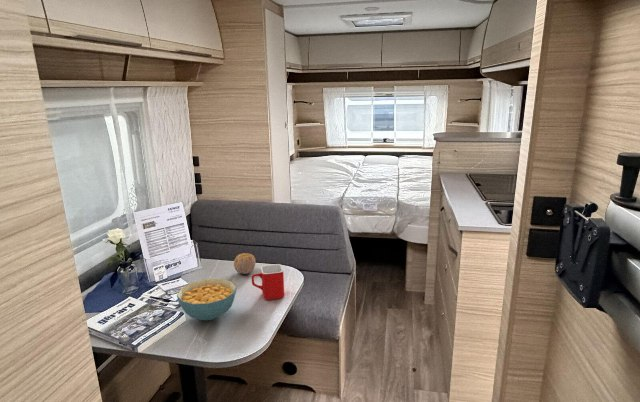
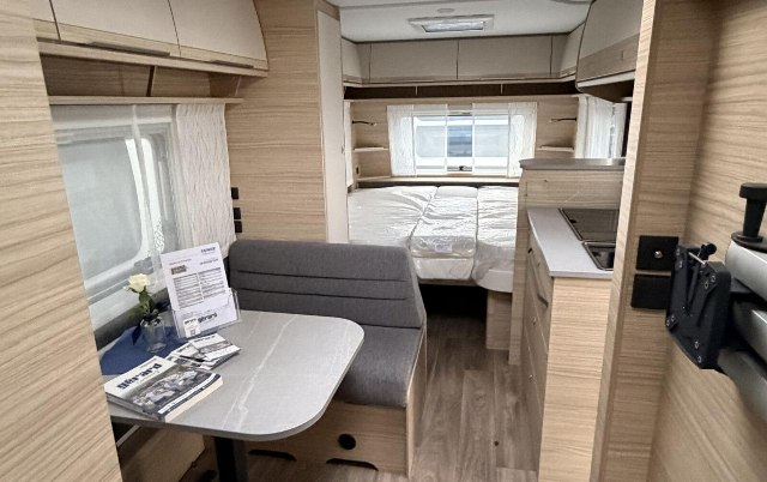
- fruit (244, 263)
- cereal bowl (208, 303)
- mug (267, 282)
